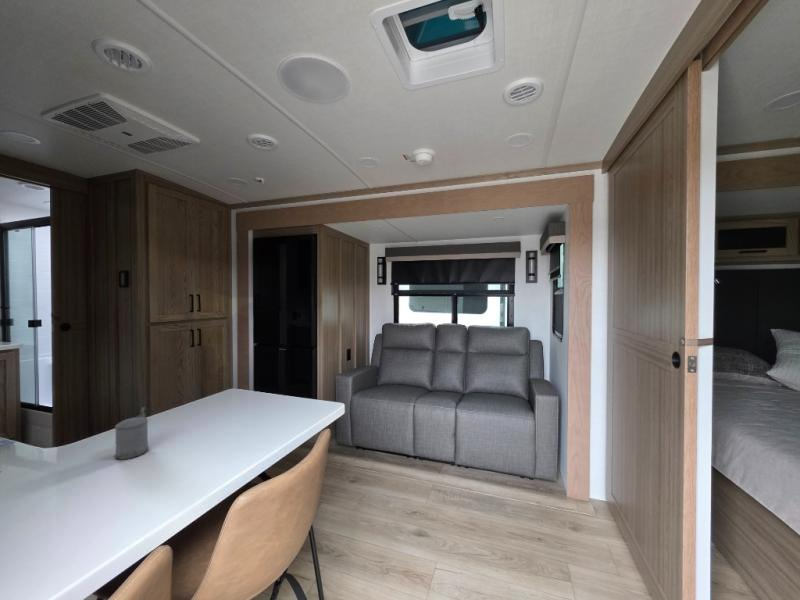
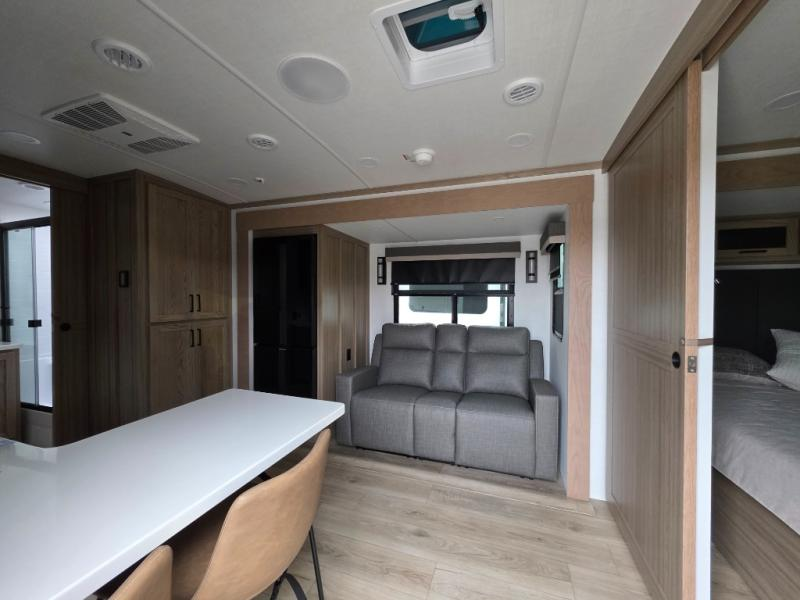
- beer stein (135, 431)
